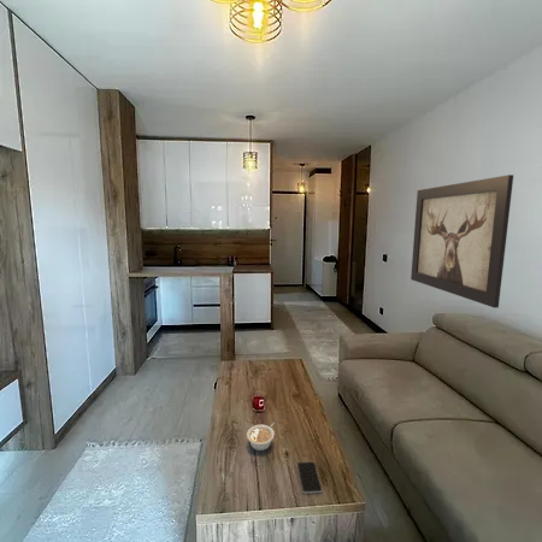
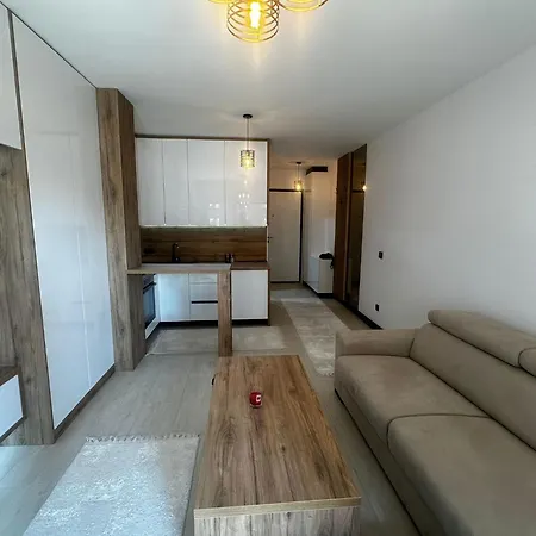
- smartphone (308, 476)
- wall art (450, 238)
- legume (260, 436)
